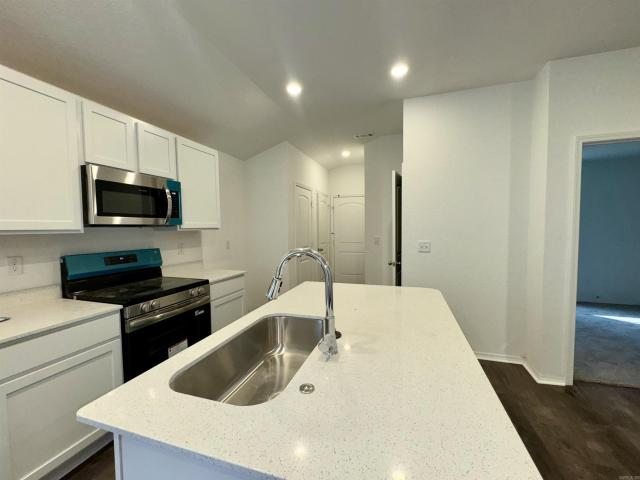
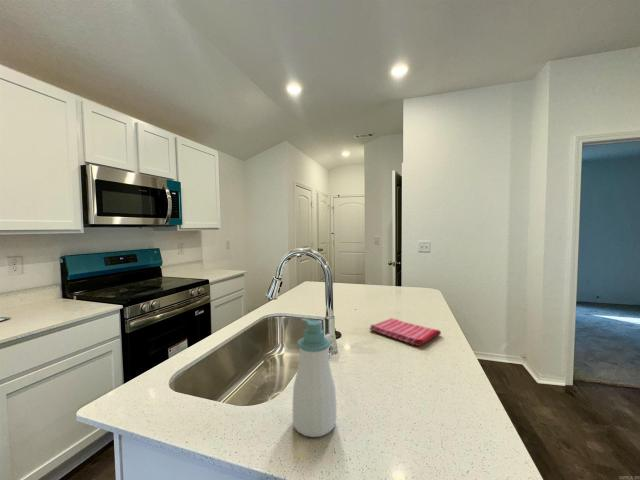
+ dish towel (404, 329)
+ soap bottle (314, 373)
